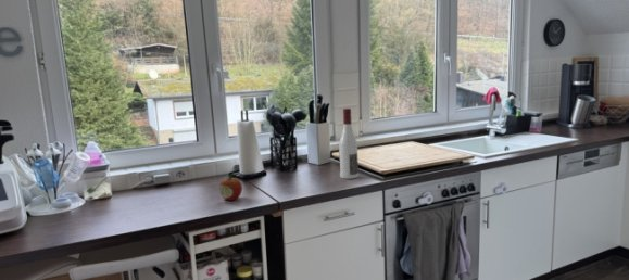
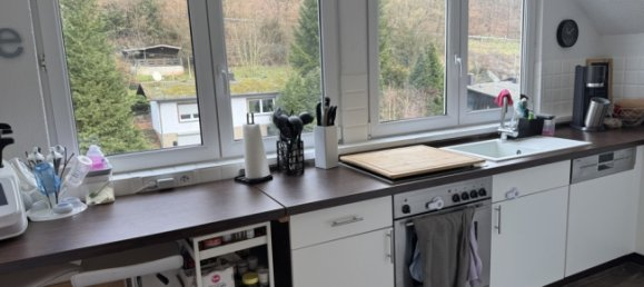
- fruit (230, 187)
- alcohol (348, 142)
